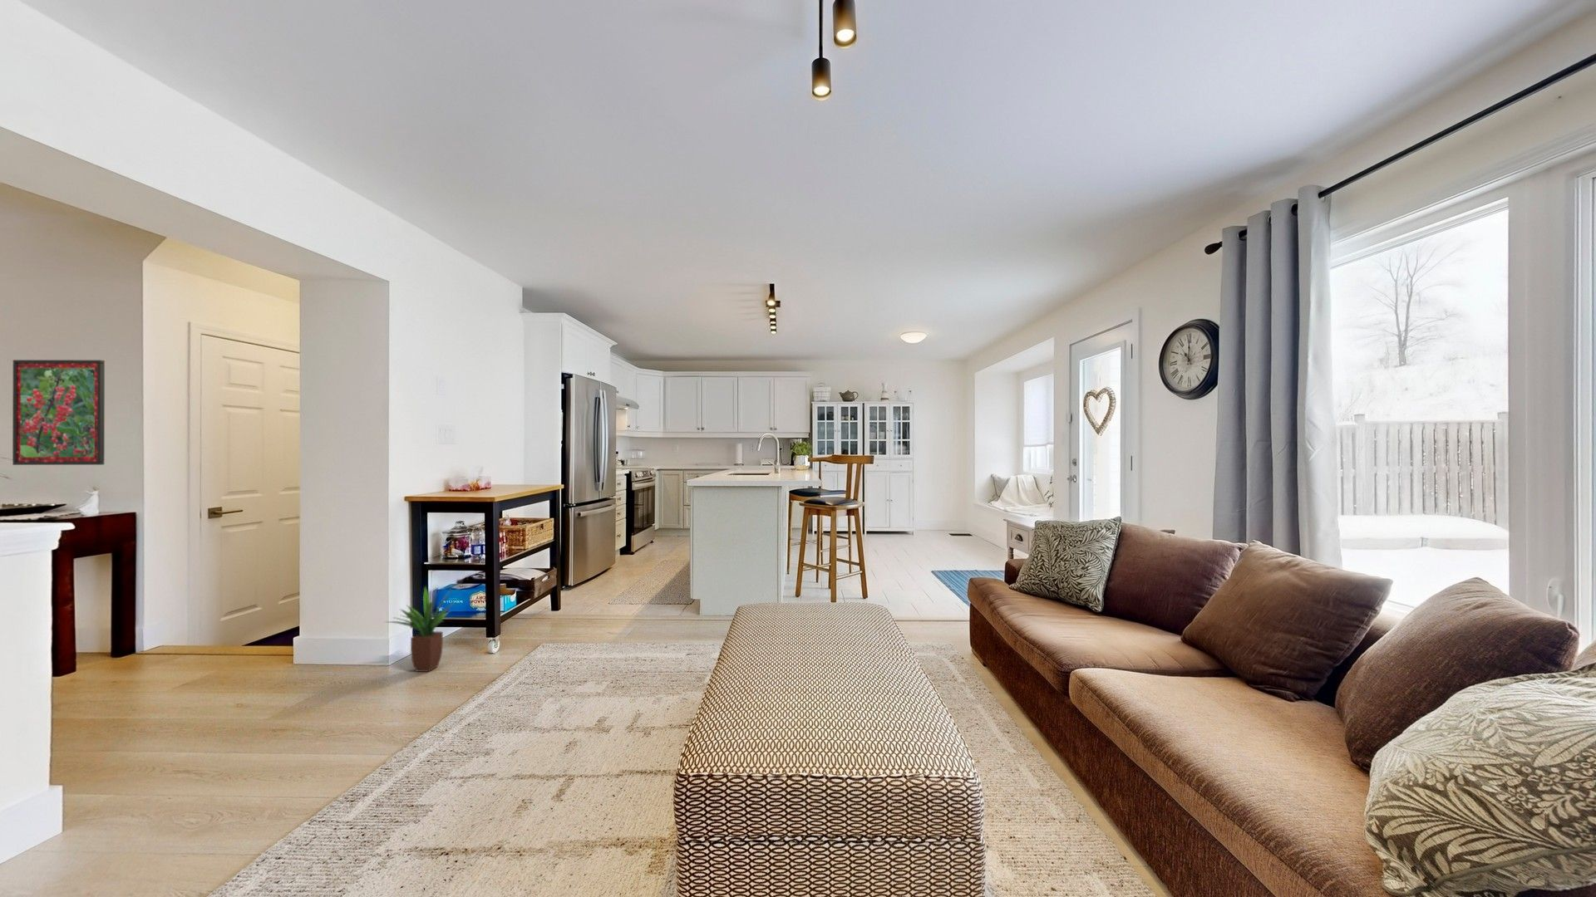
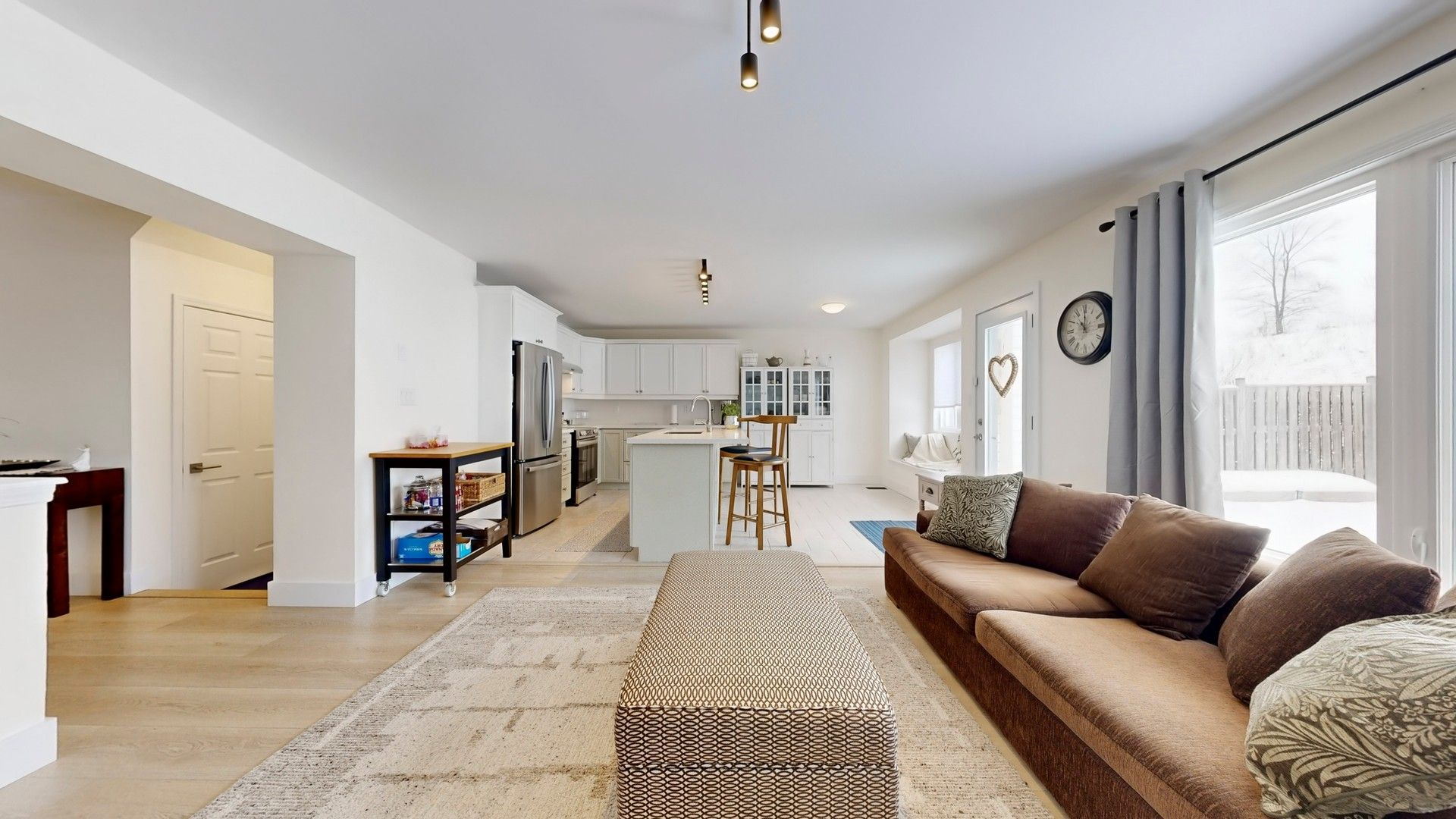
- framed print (58, 412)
- potted plant (425, 628)
